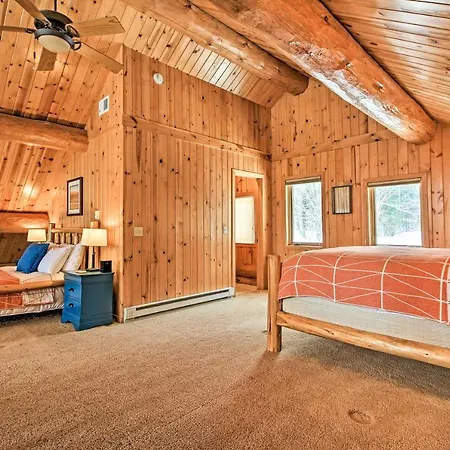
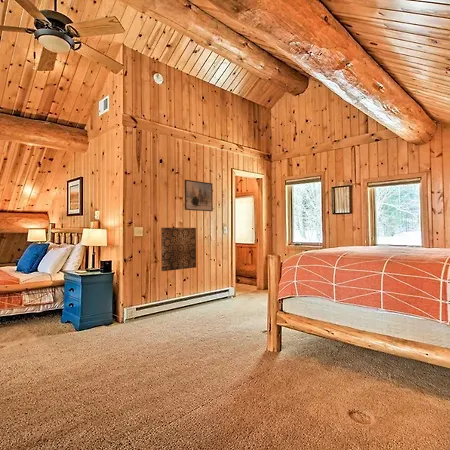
+ wall art (179, 248)
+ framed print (199, 196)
